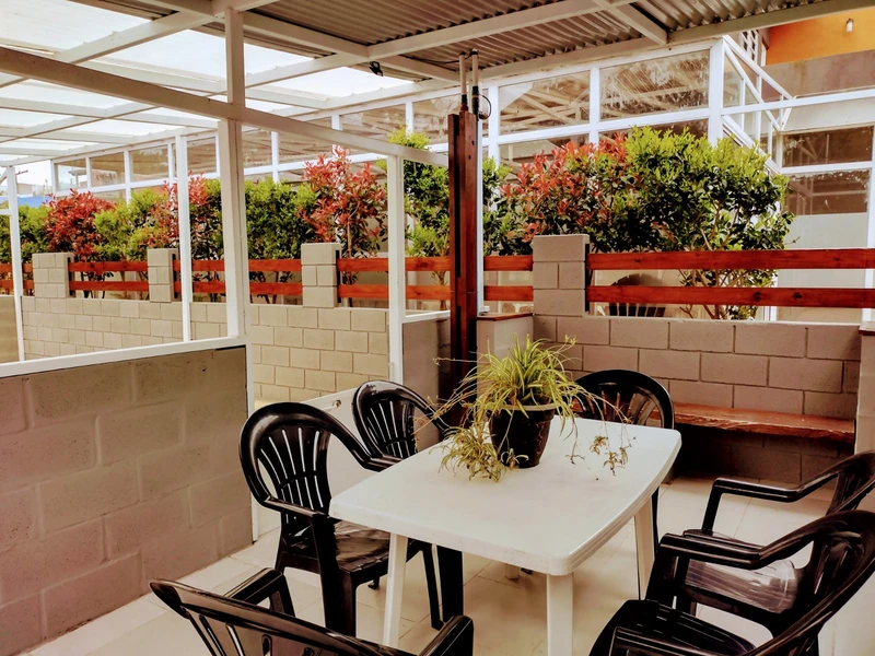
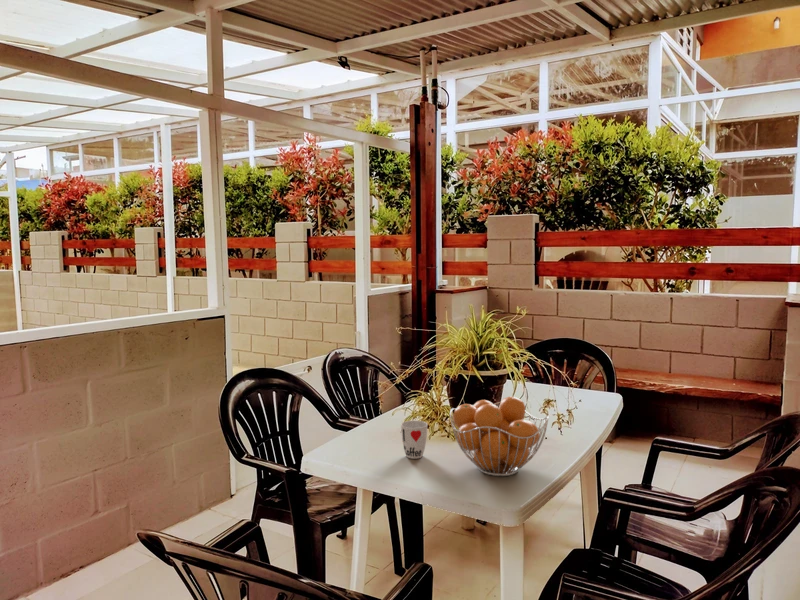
+ cup (414, 440)
+ fruit basket (498, 434)
